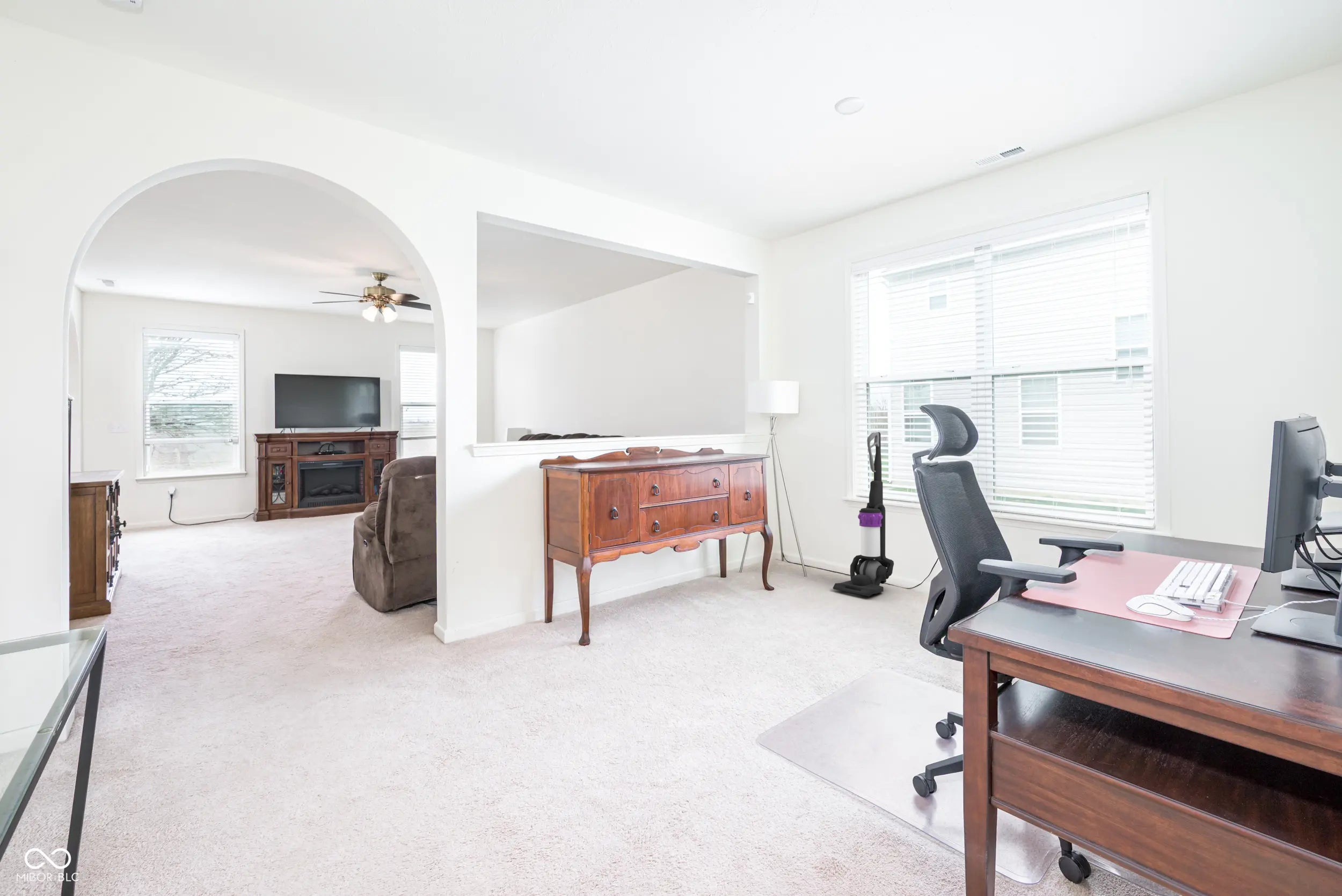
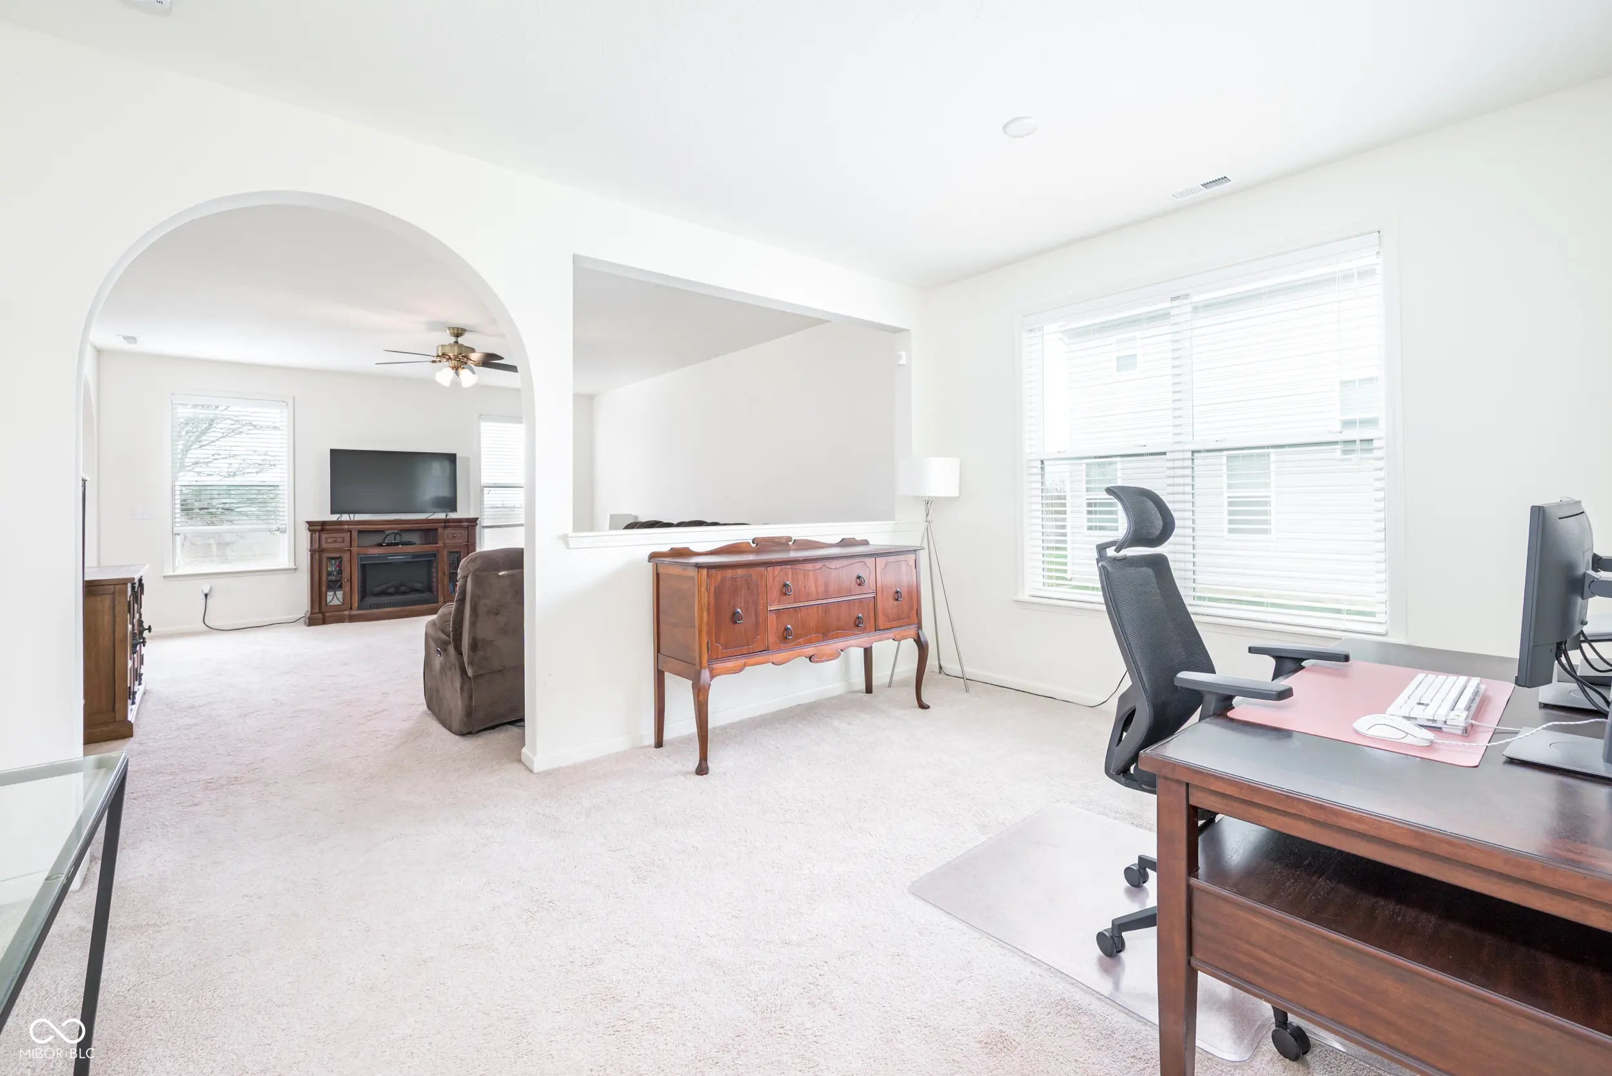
- vacuum cleaner (867, 510)
